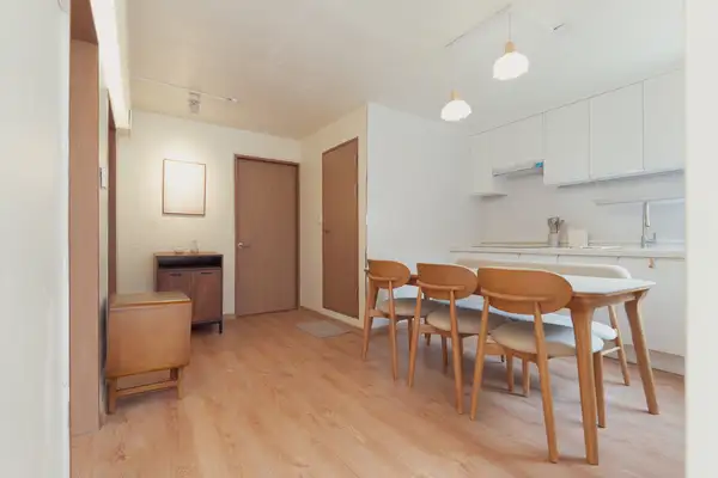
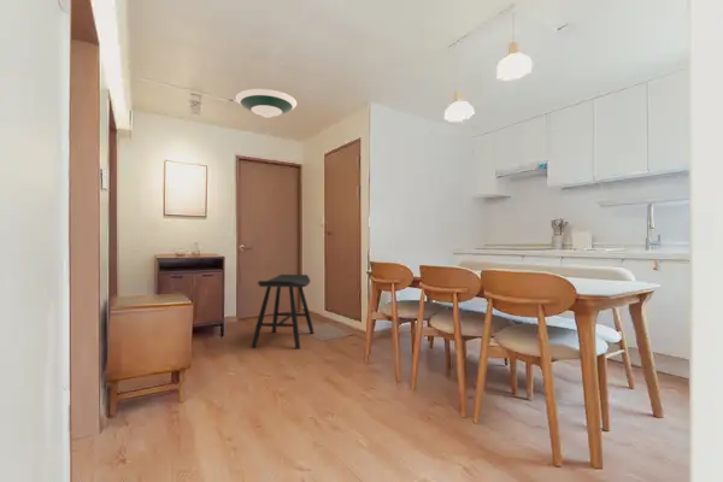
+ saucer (266, 108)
+ stool (284, 313)
